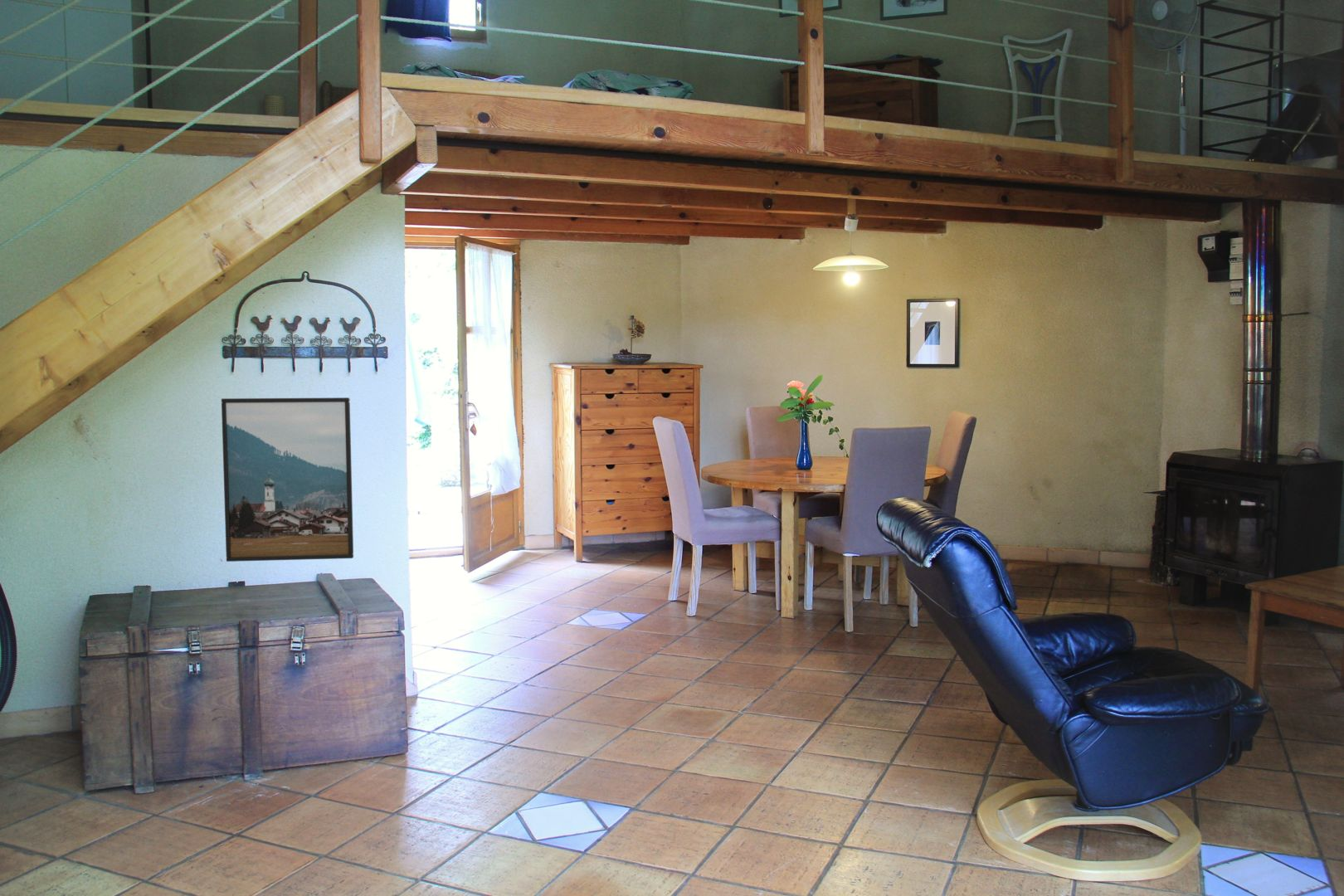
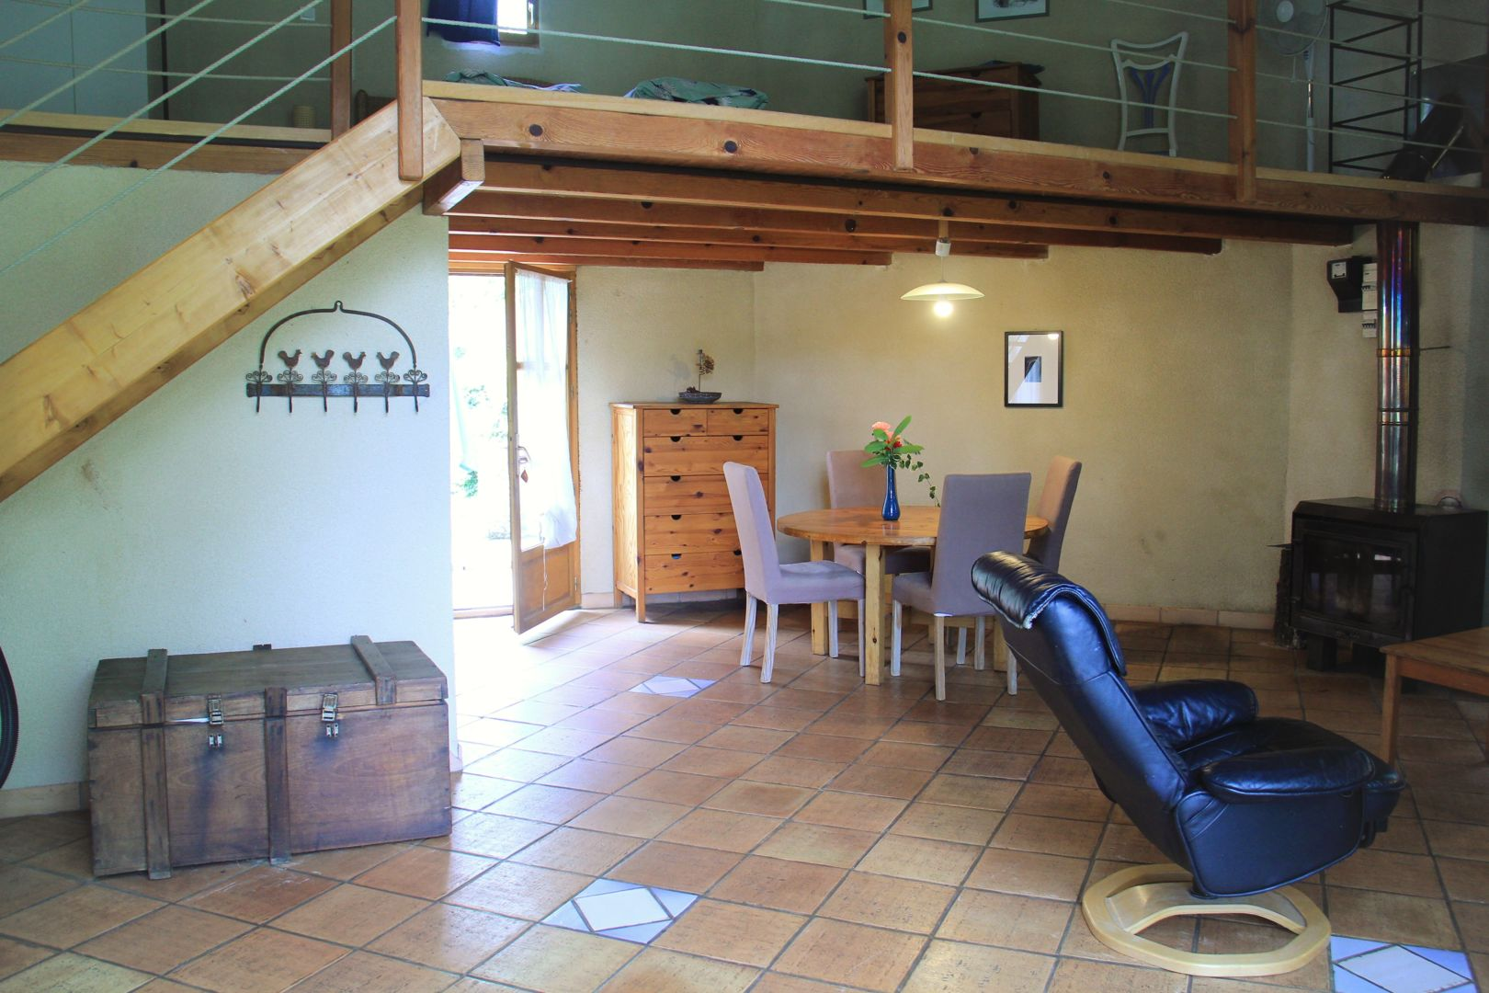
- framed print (288, 479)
